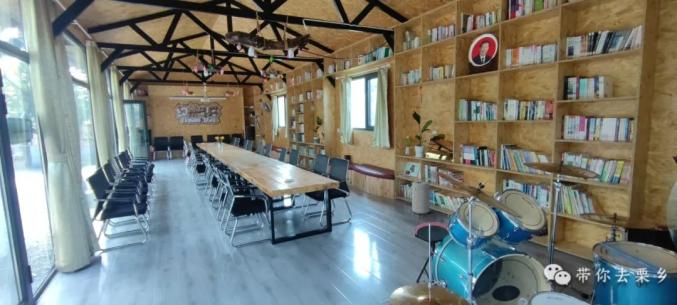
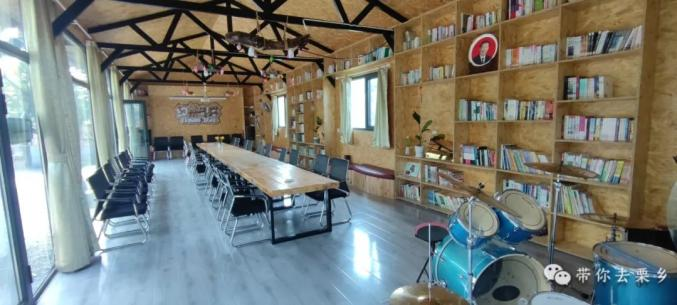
- trash can (420, 197)
